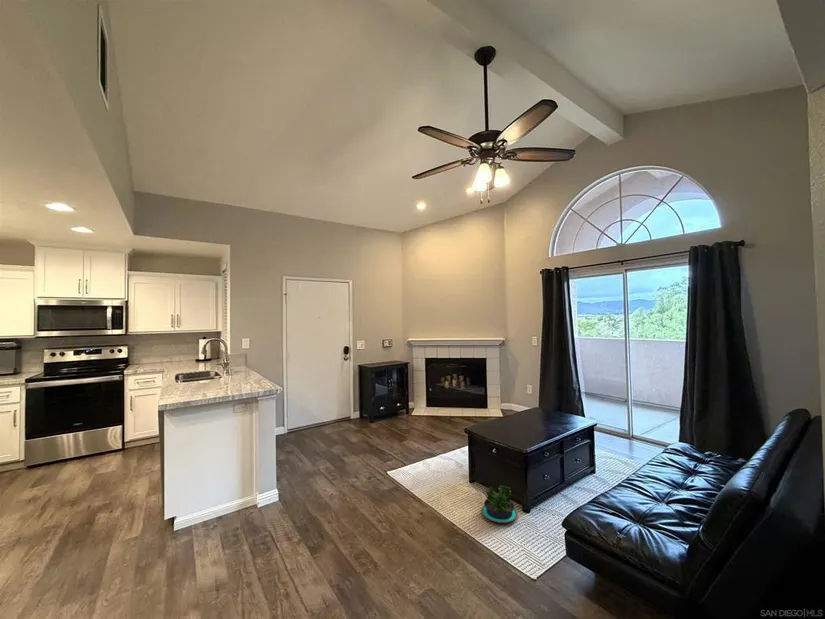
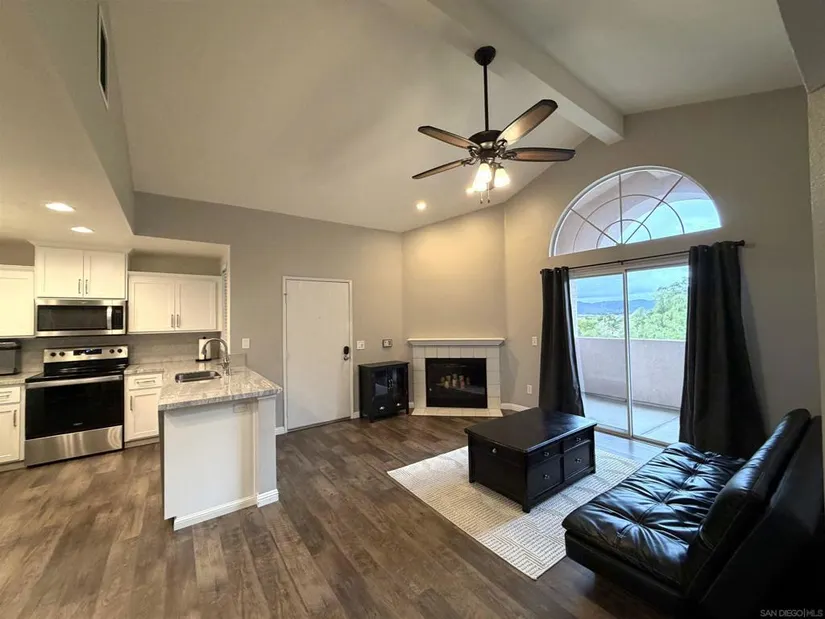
- potted plant (500, 502)
